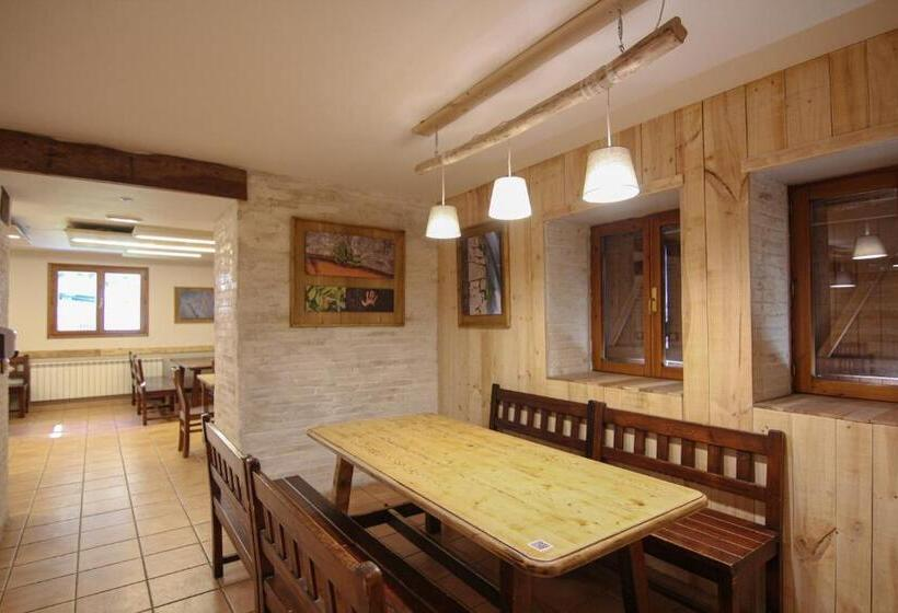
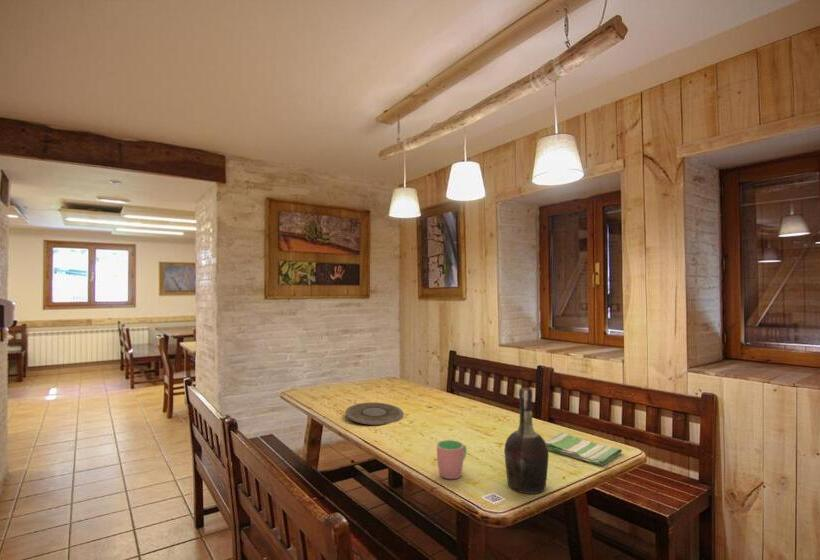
+ cup (453, 458)
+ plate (374, 412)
+ dish towel (580, 447)
+ cognac bottle (525, 437)
